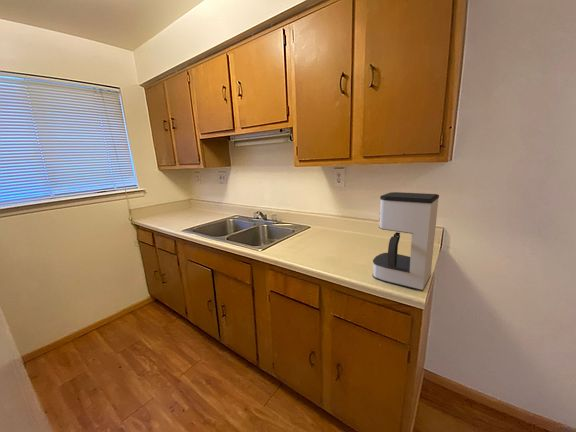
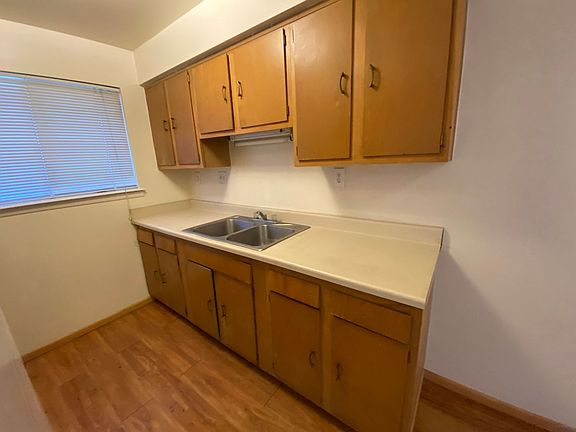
- coffee maker (399, 238)
